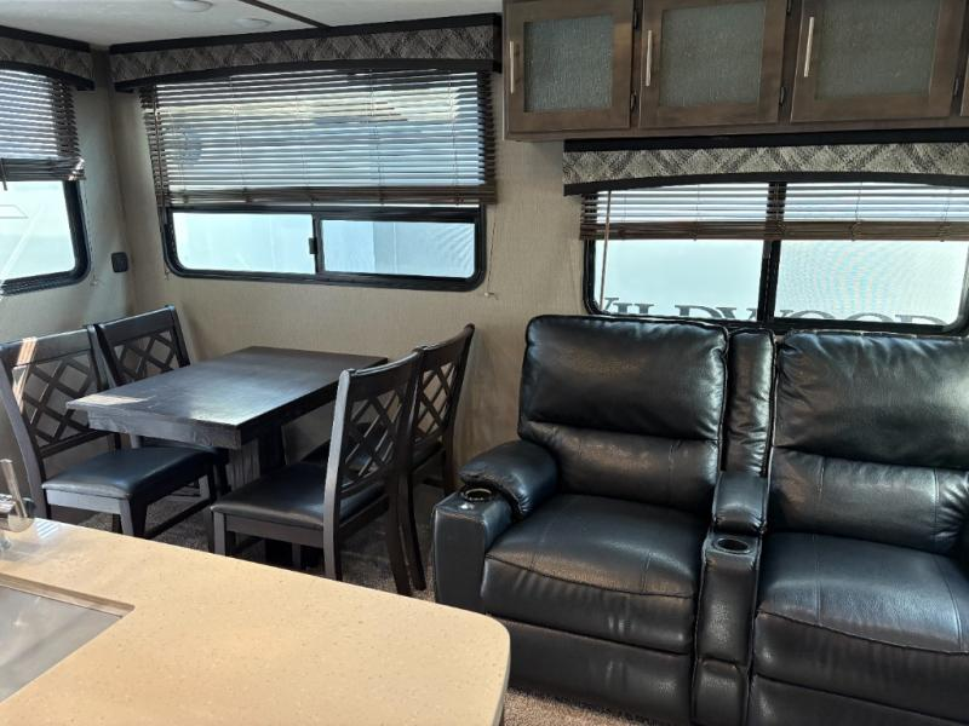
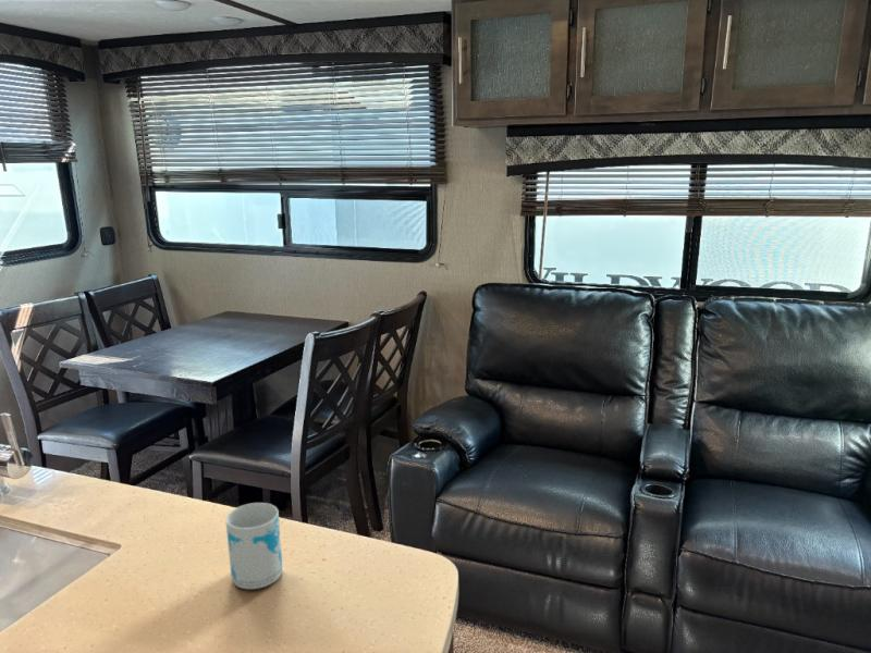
+ mug (260, 539)
